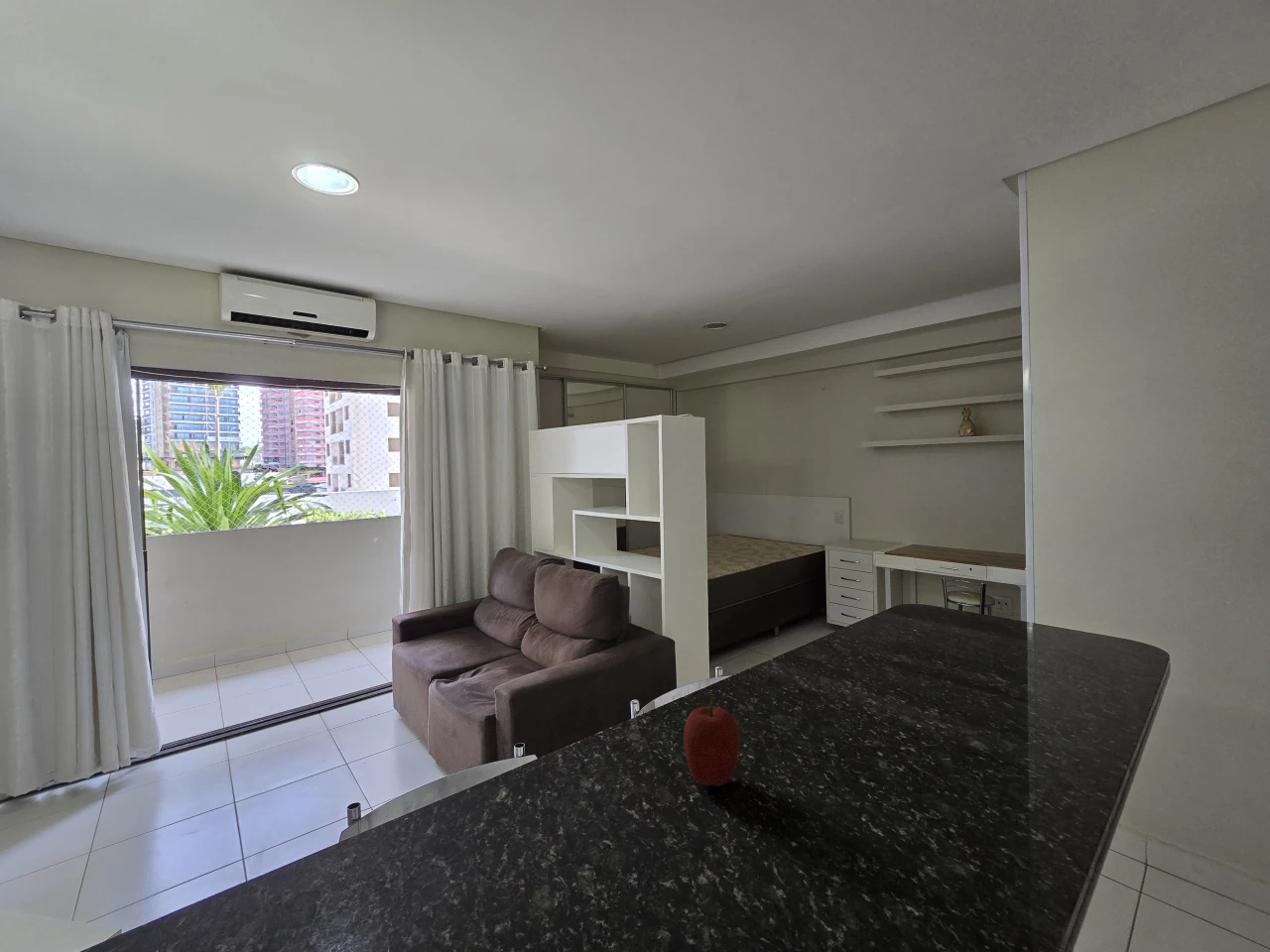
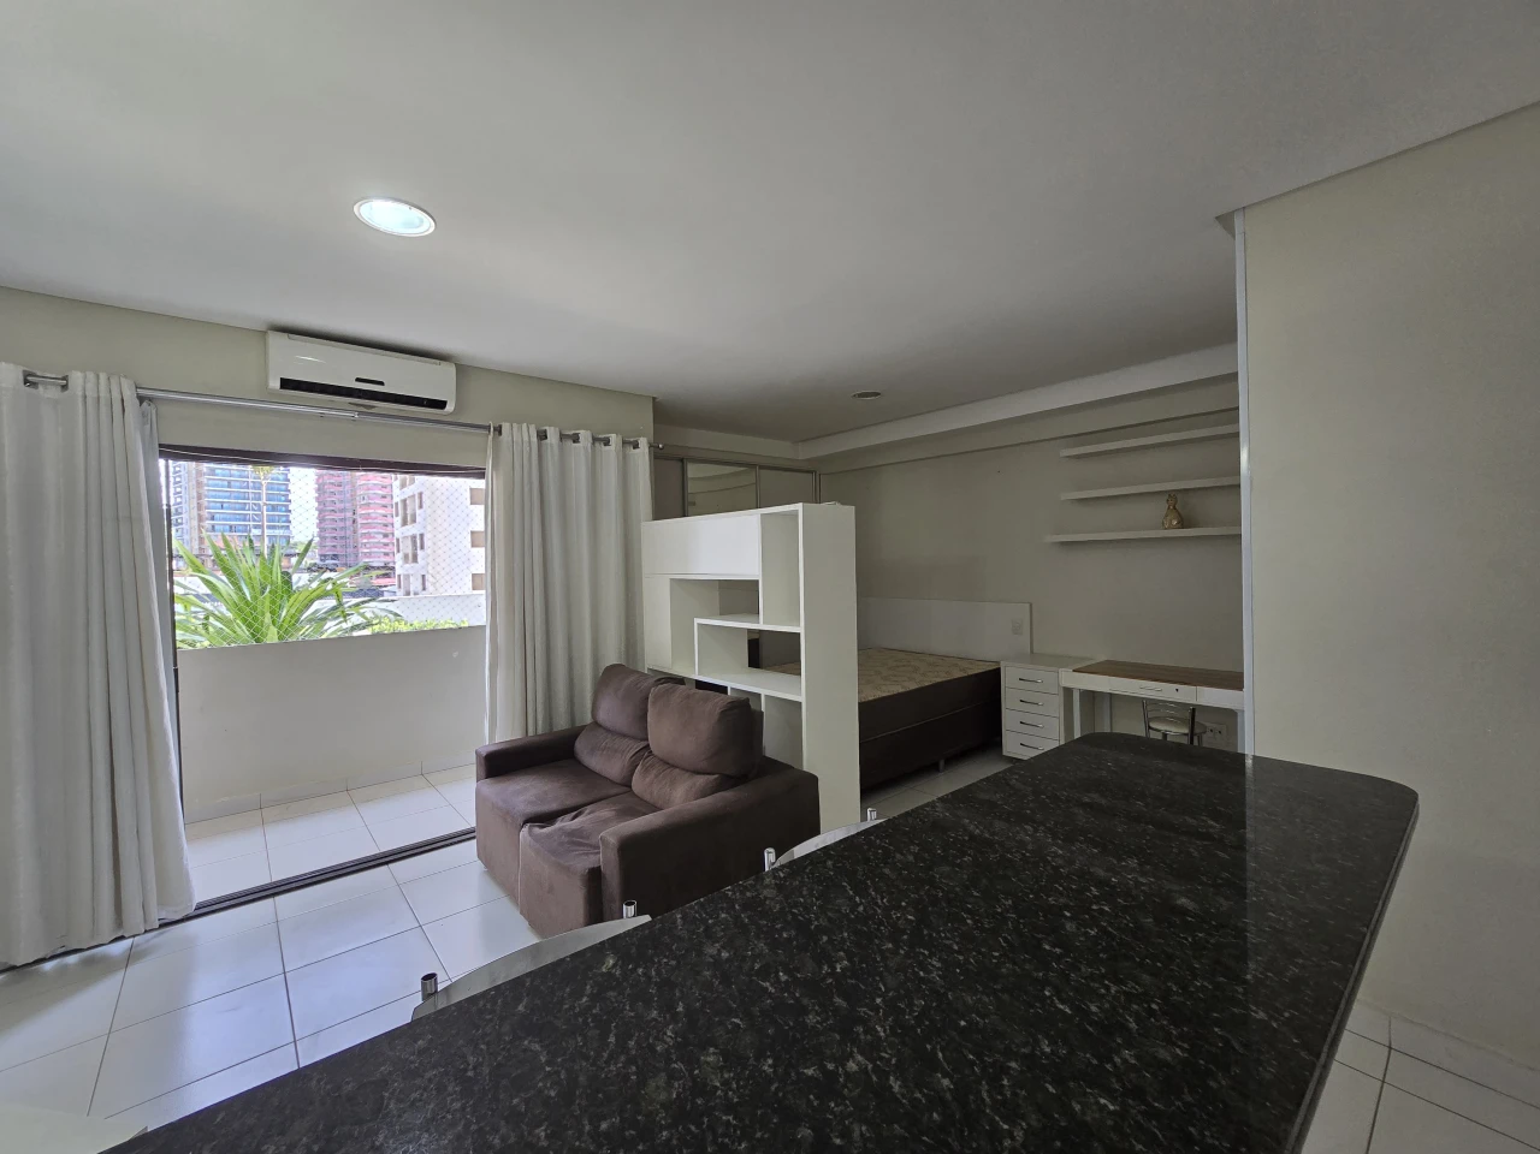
- fruit (711, 741)
